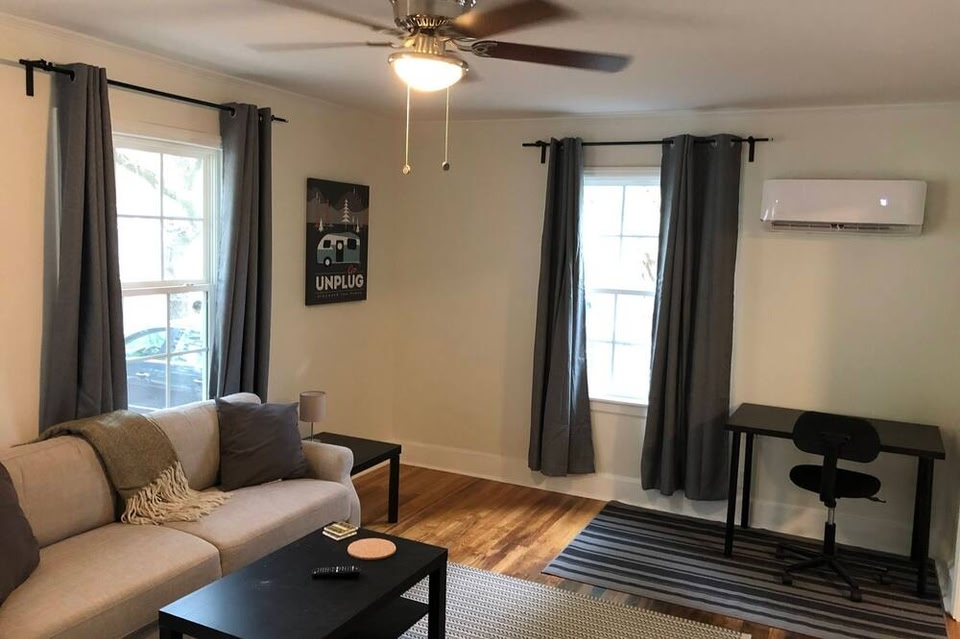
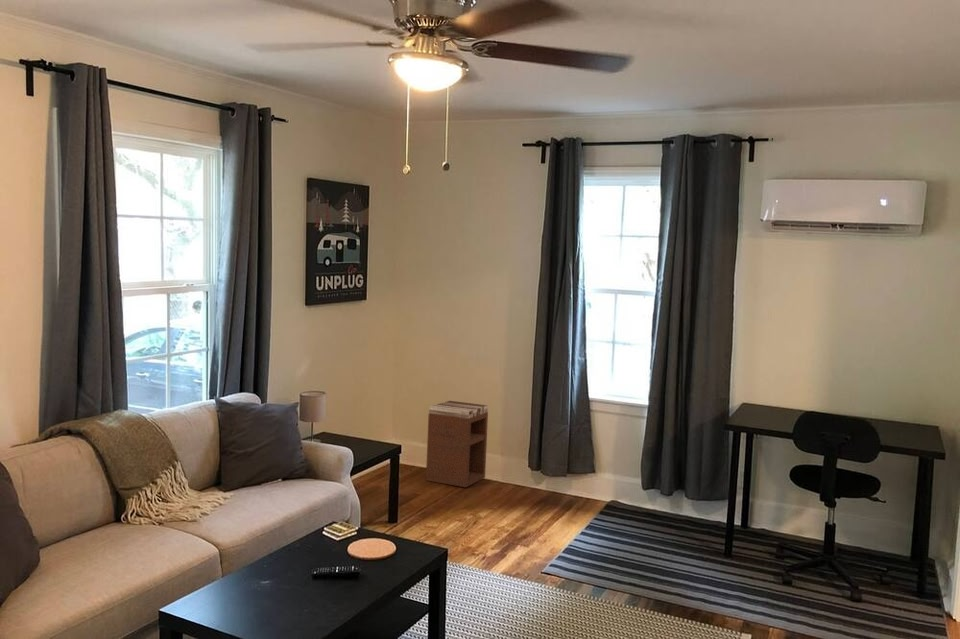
+ nightstand (457, 442)
